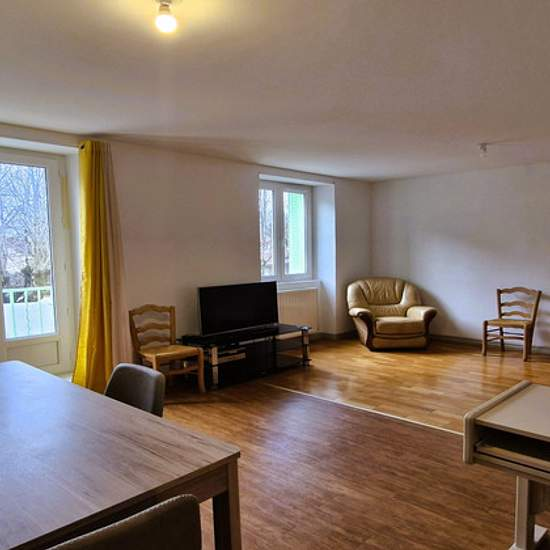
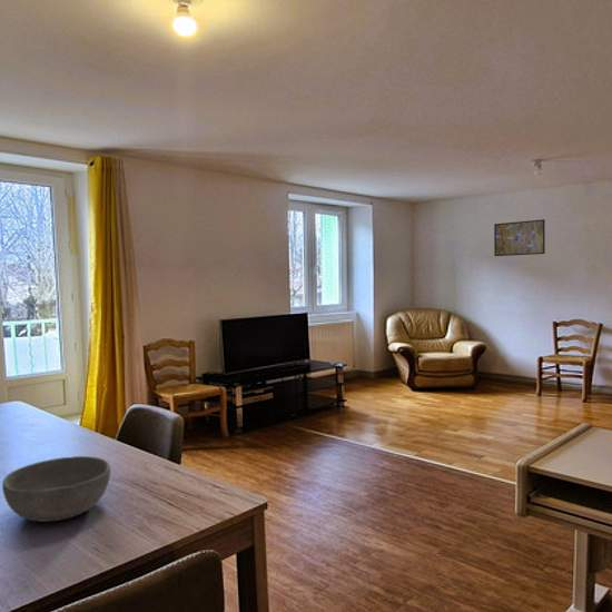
+ bowl (59, 490)
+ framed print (519, 238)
